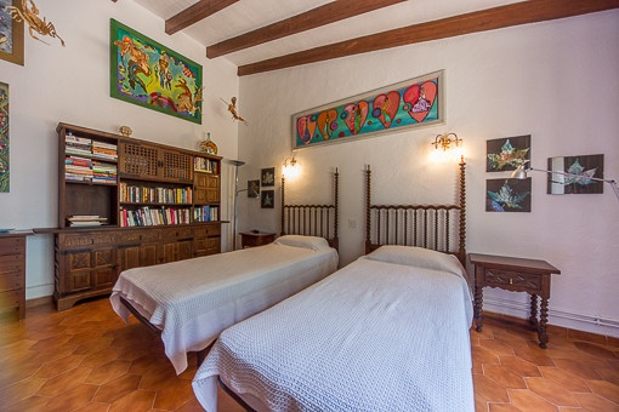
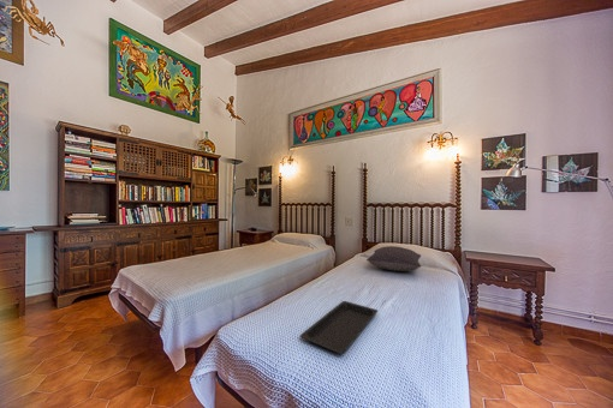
+ pillow (394, 258)
+ serving tray (343, 324)
